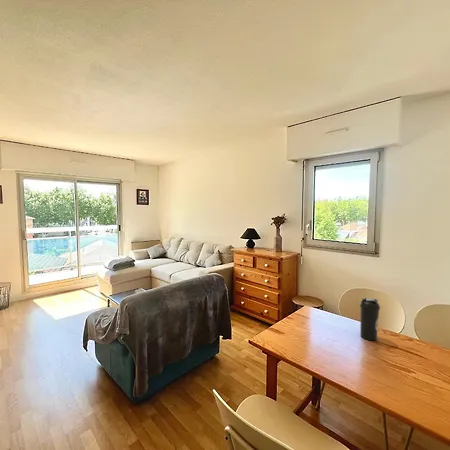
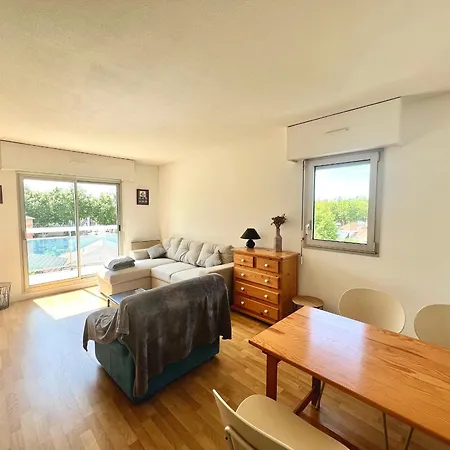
- water bottle (369, 317)
